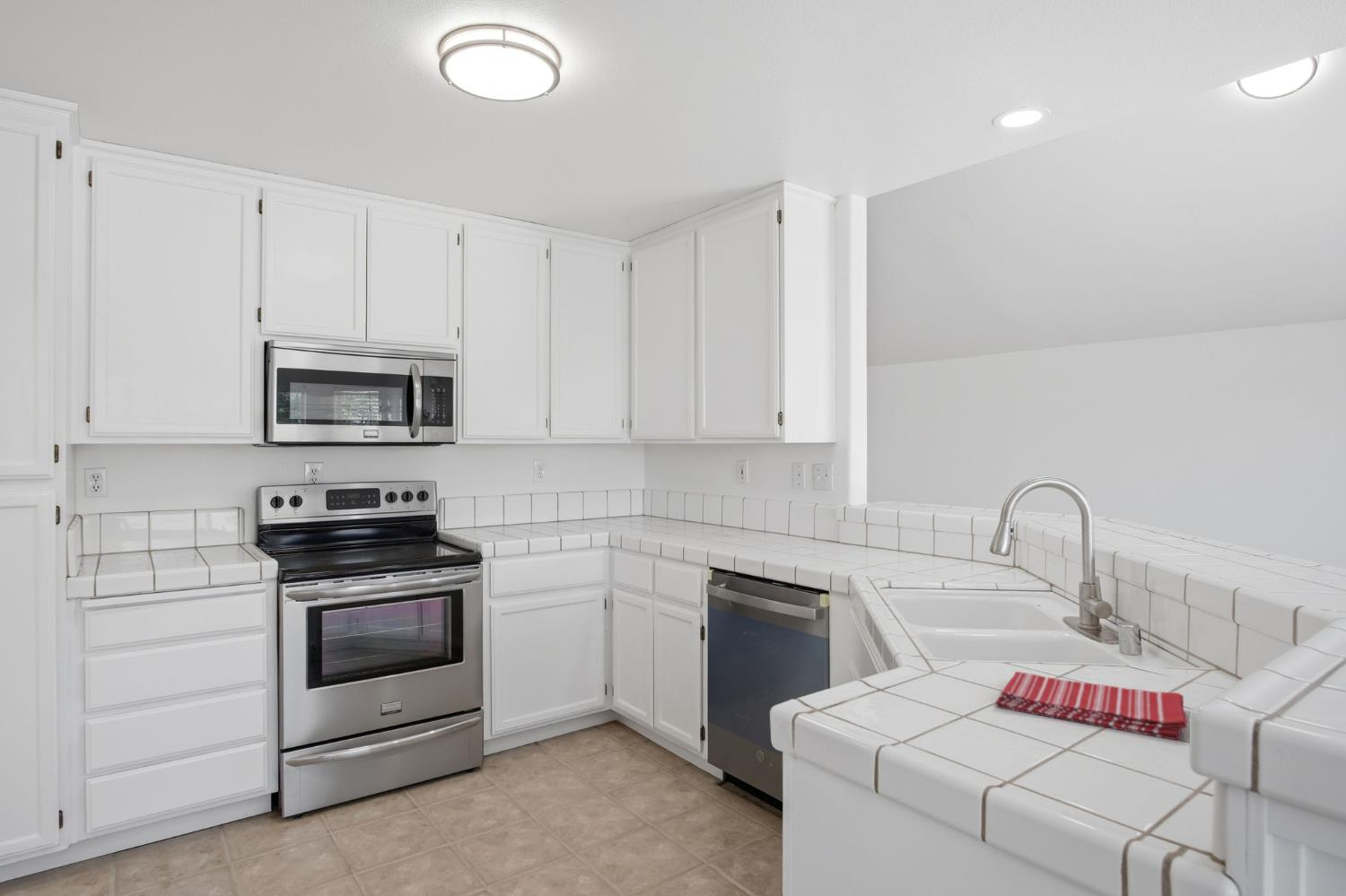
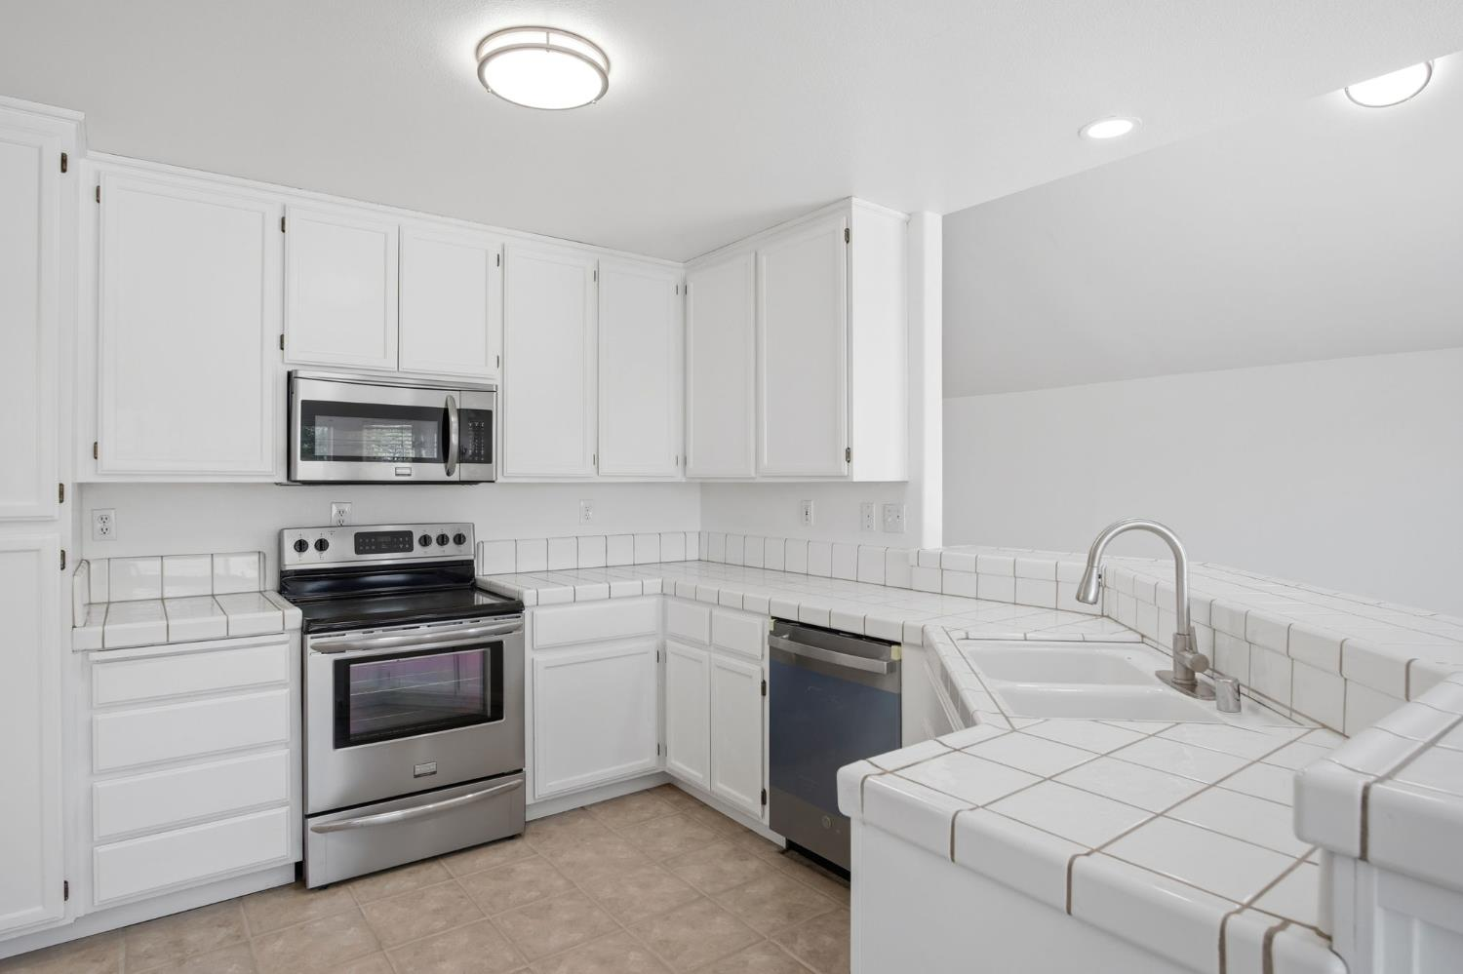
- dish towel (1090, 699)
